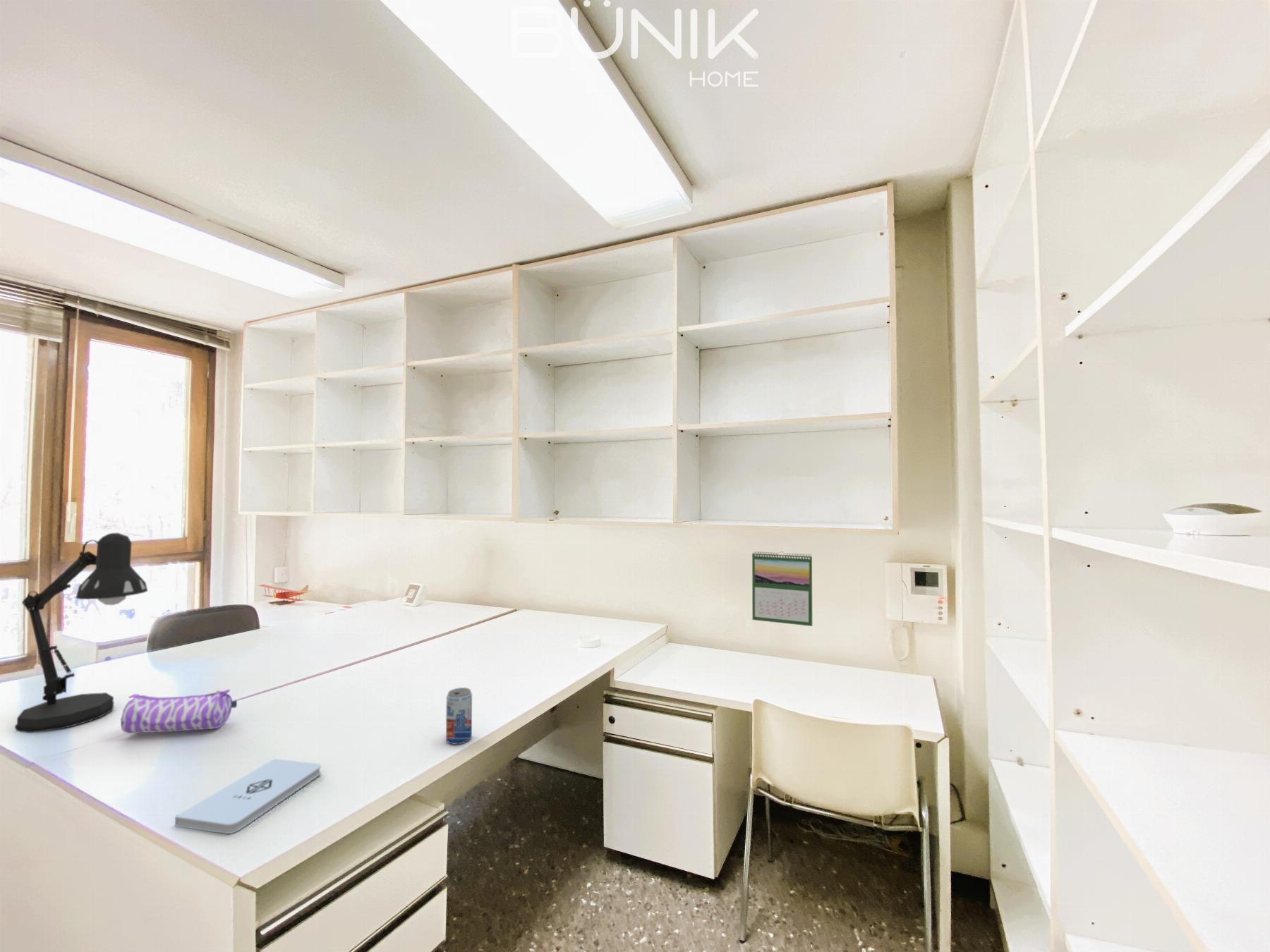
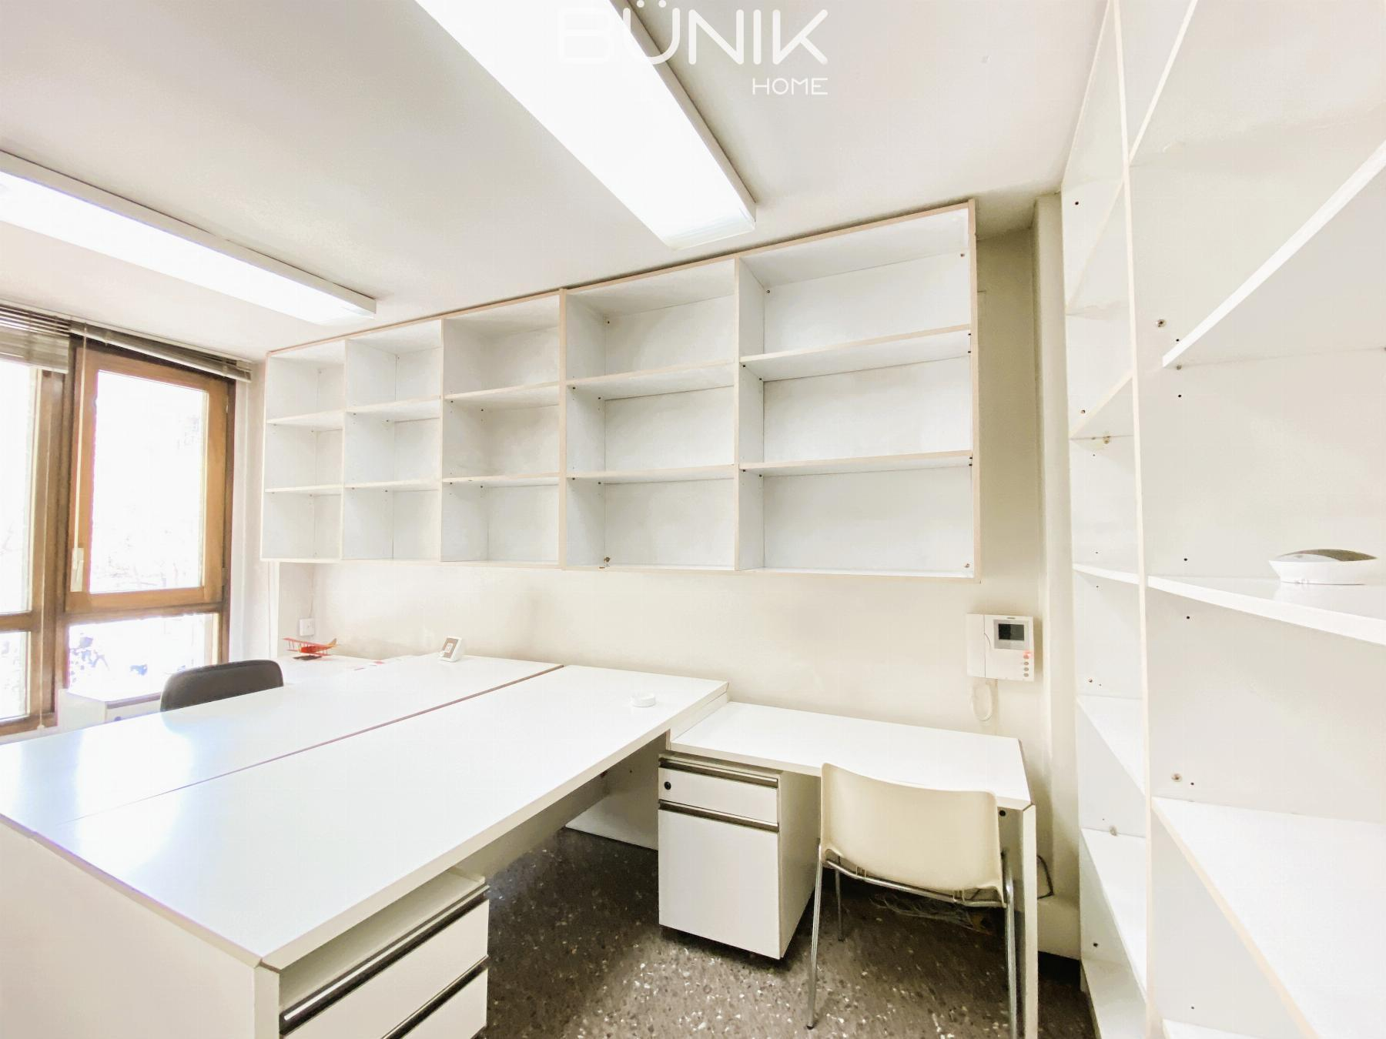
- pencil case (179, 711)
- notepad (255, 792)
- desk lamp (79, 599)
- calendar (781, 587)
- beverage can (459, 714)
